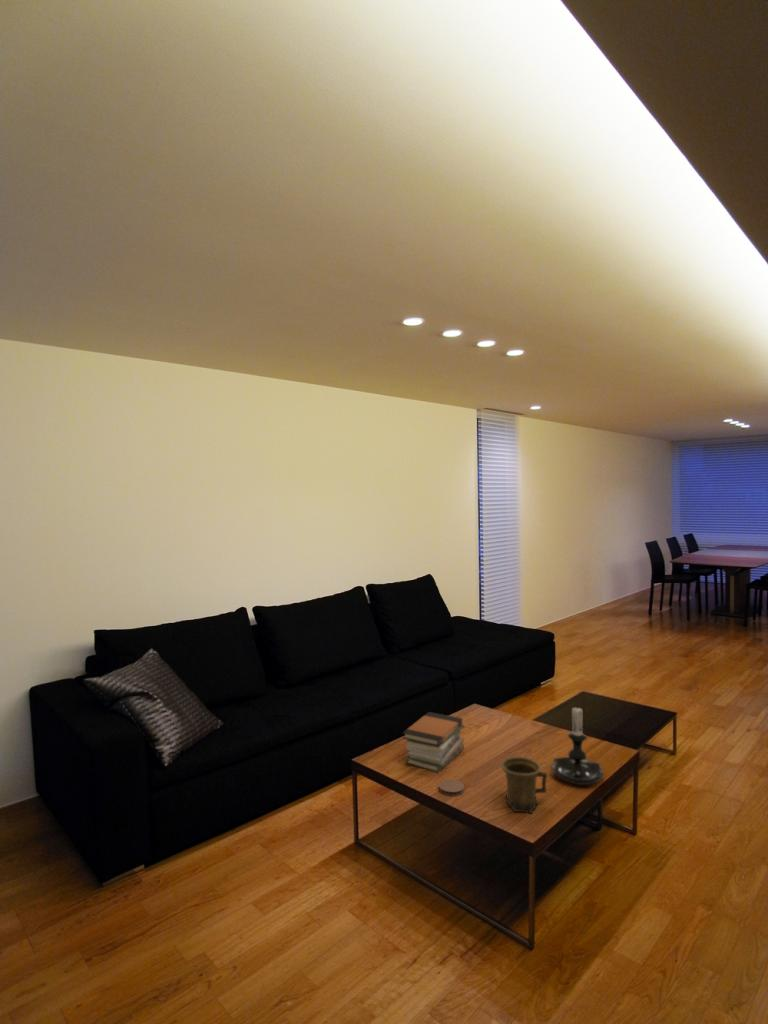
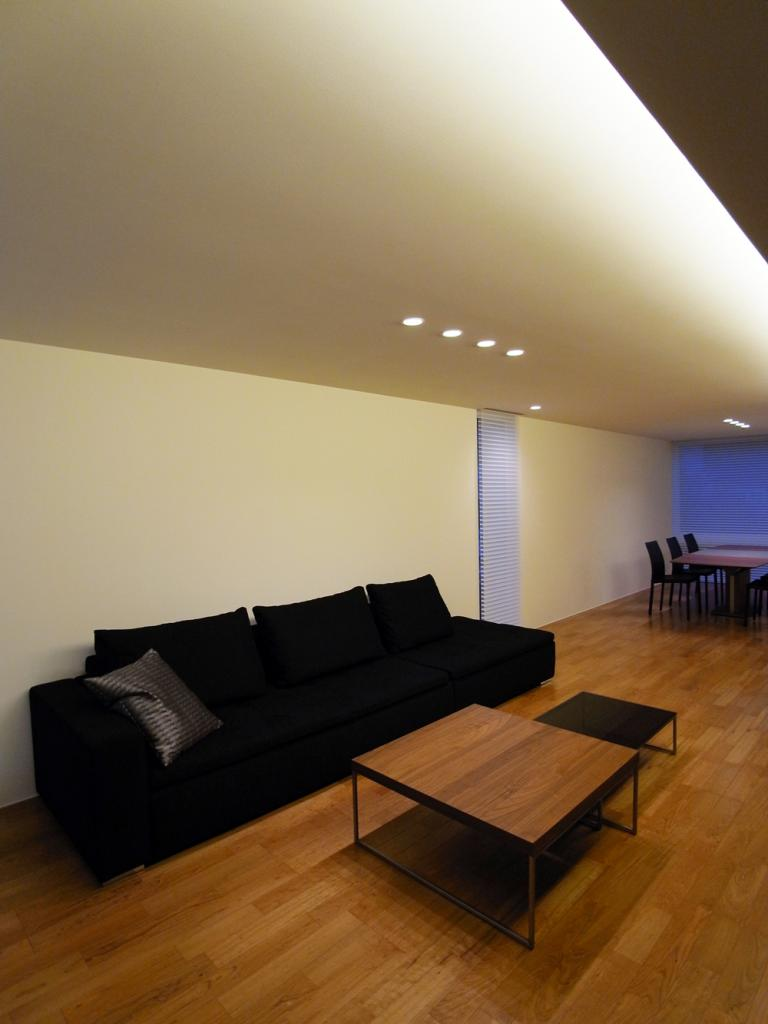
- candle holder (577, 739)
- book stack (434, 740)
- mug (521, 784)
- coaster (451, 787)
